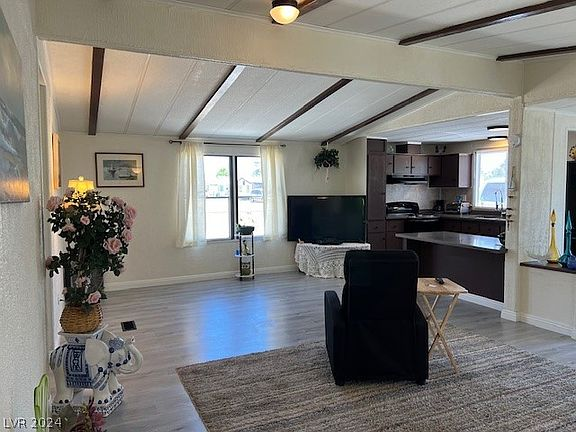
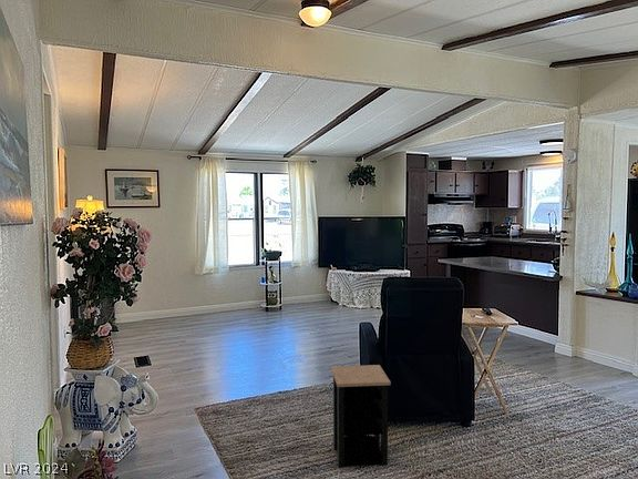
+ side table (359, 414)
